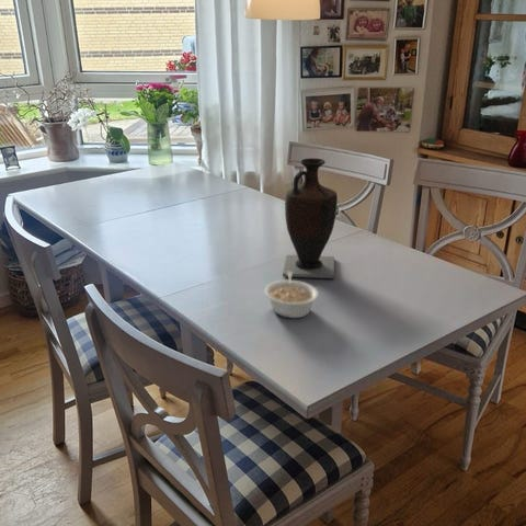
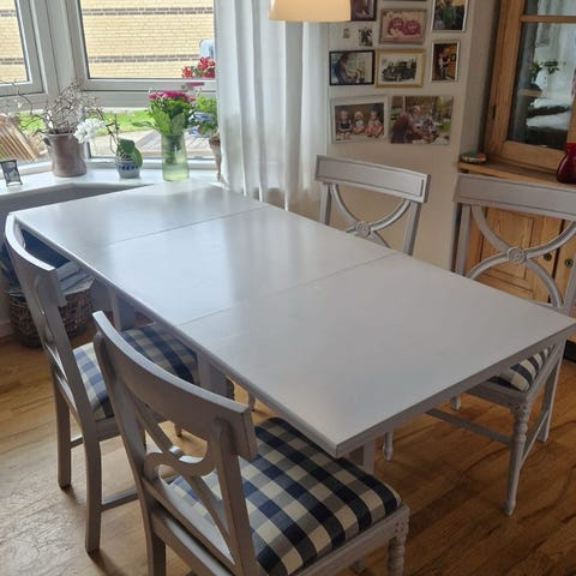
- vase (310, 216)
- legume (289, 297)
